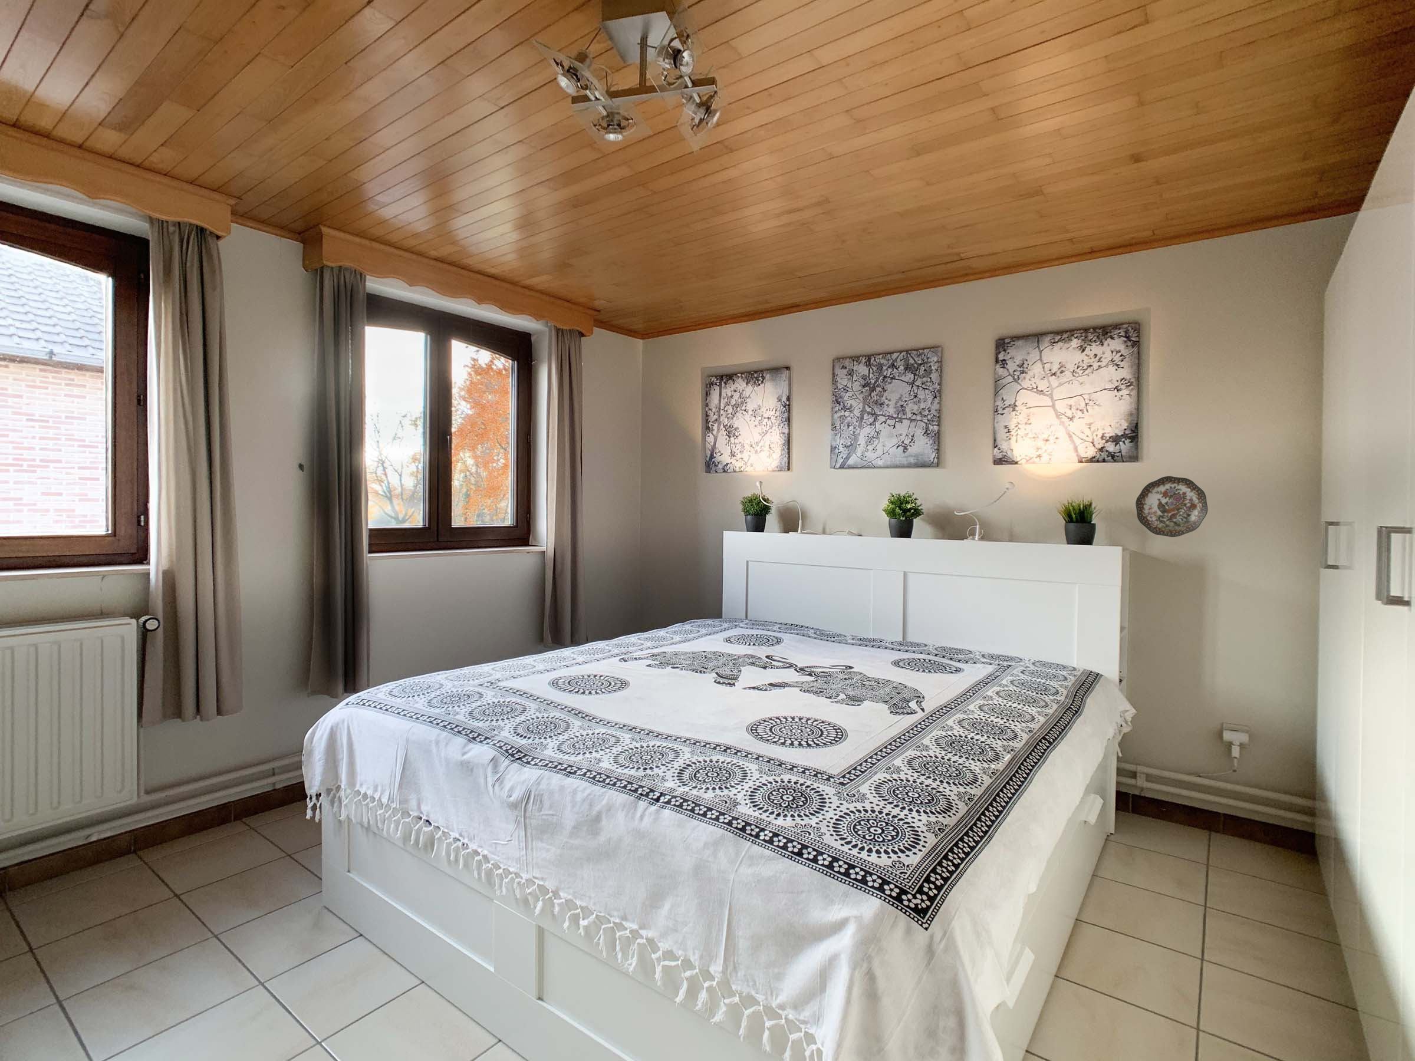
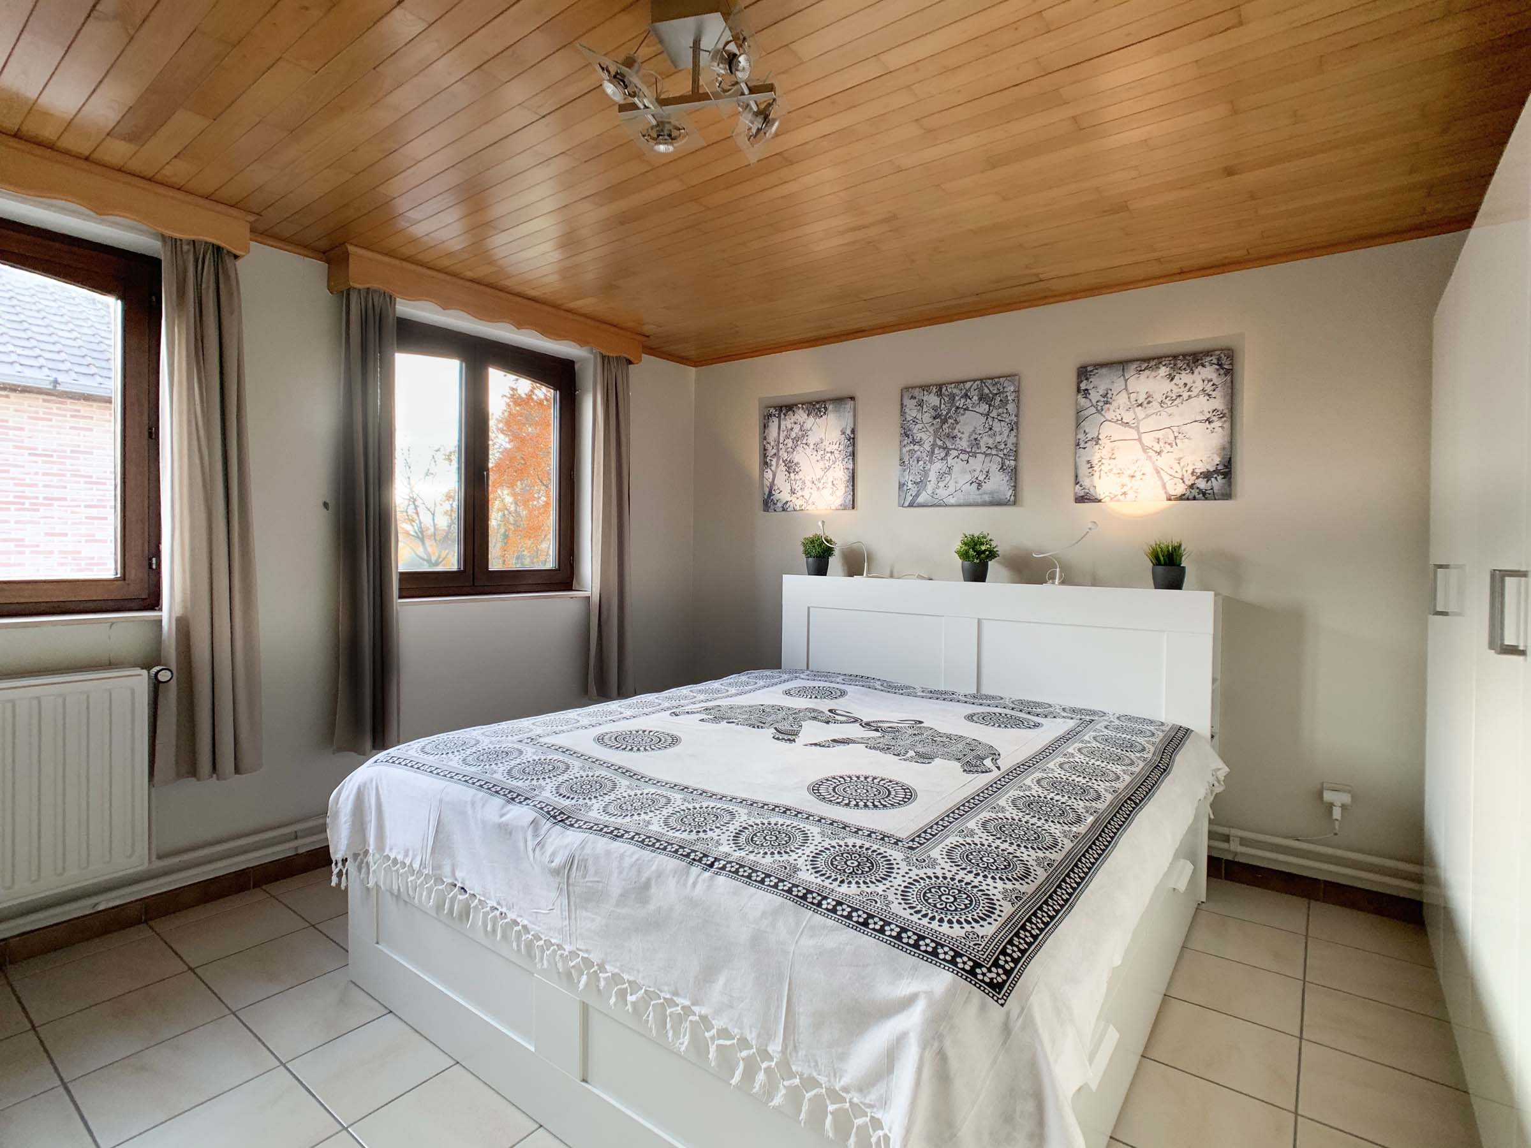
- decorative plate (1171, 506)
